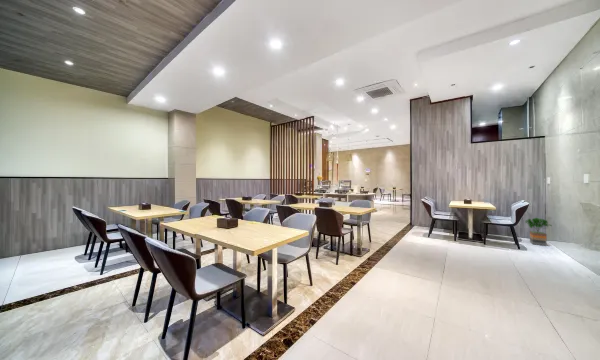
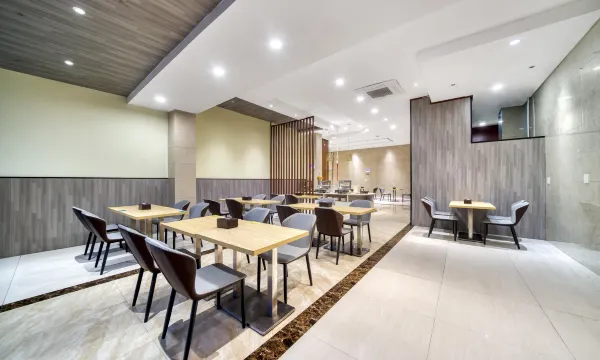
- potted tree (537, 231)
